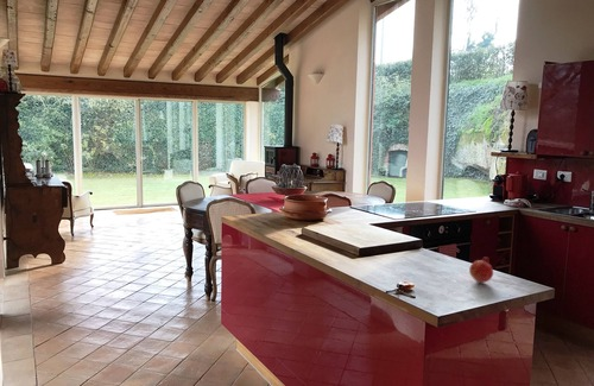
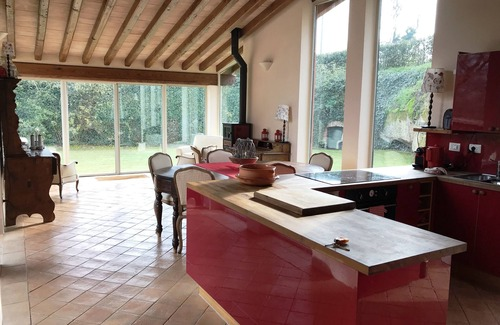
- fruit (481, 270)
